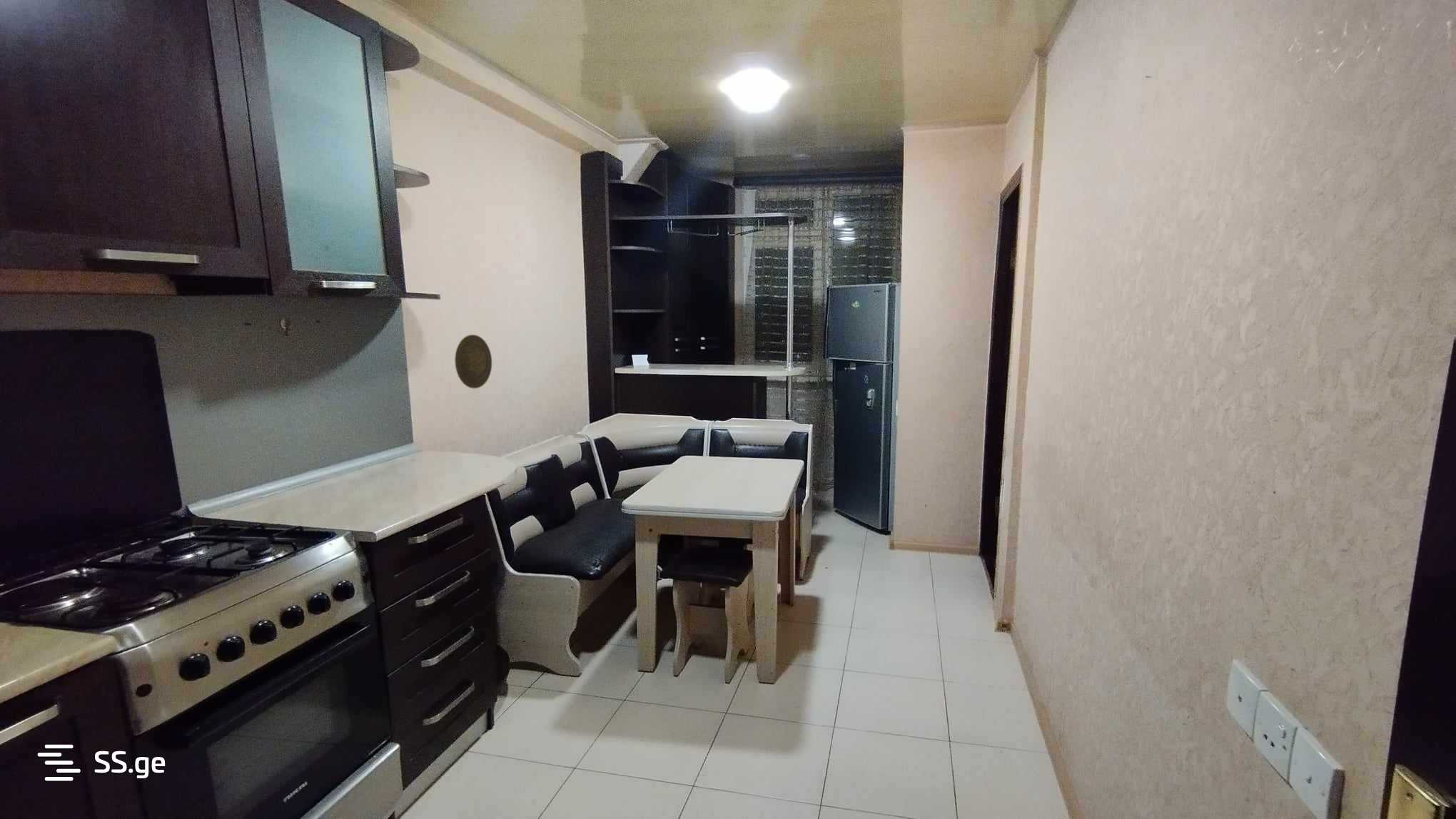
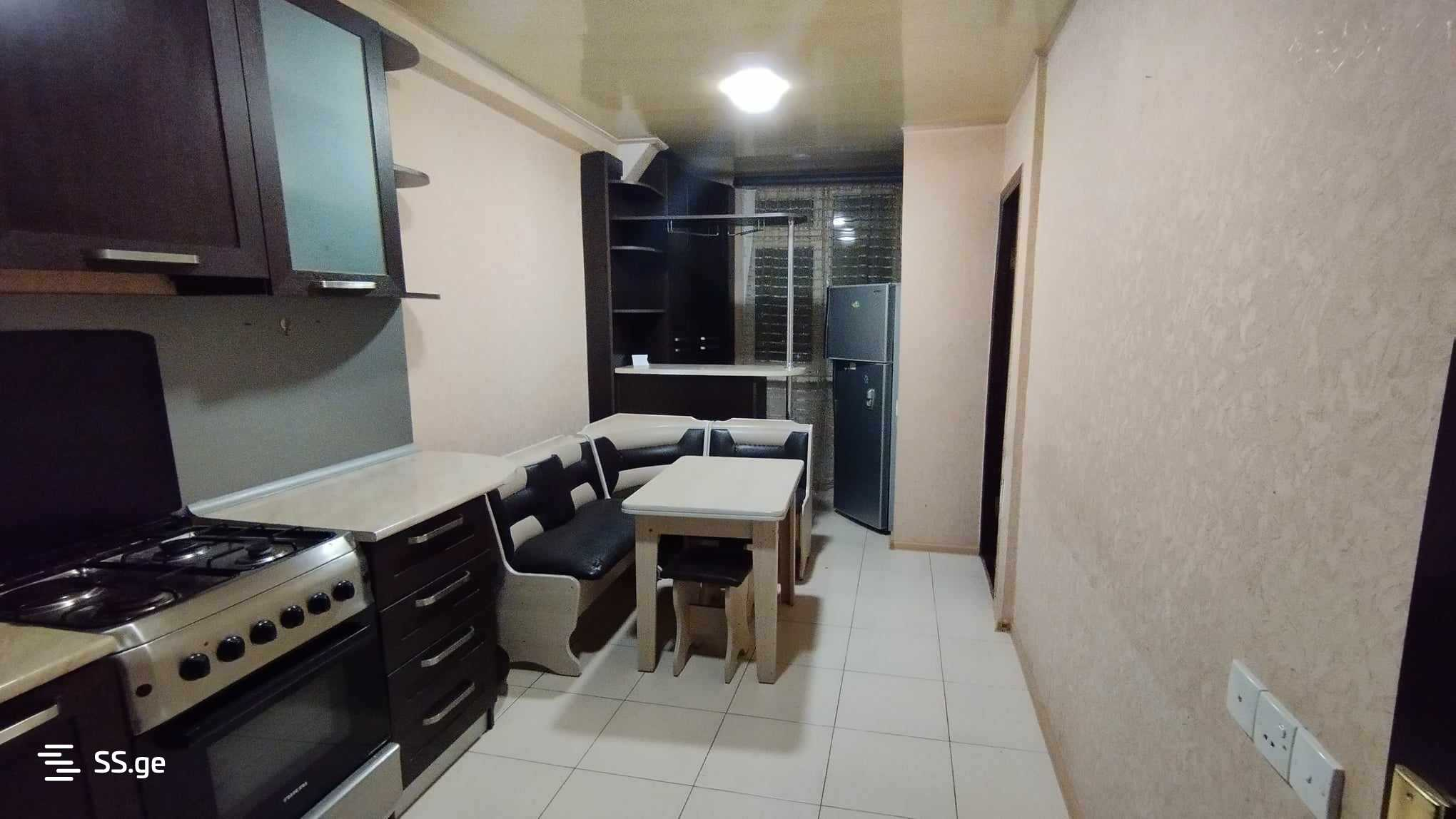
- decorative plate (475, 361)
